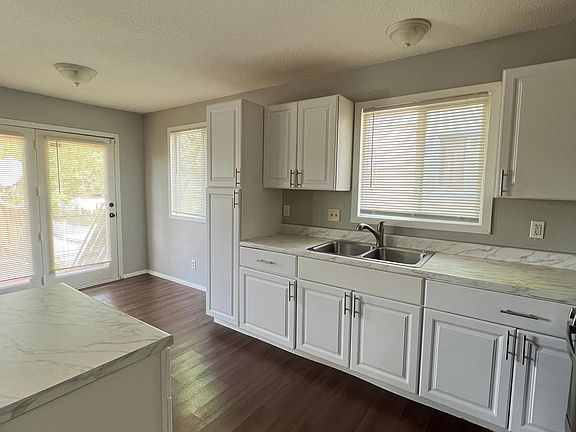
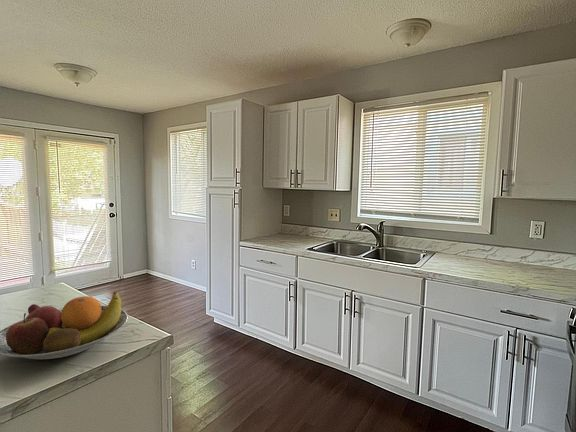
+ fruit bowl (65, 322)
